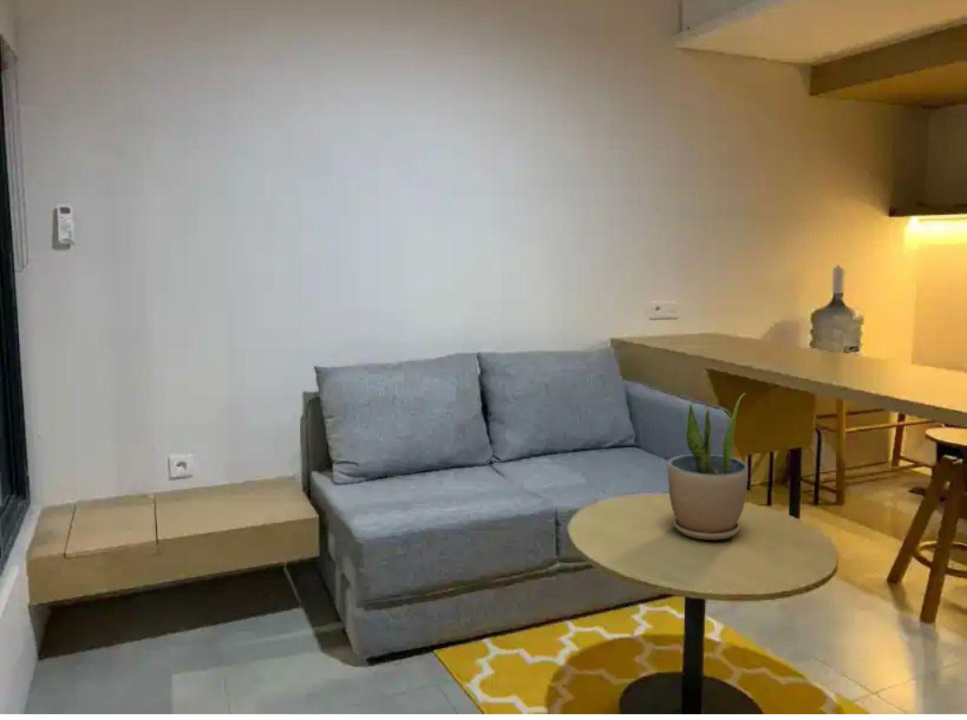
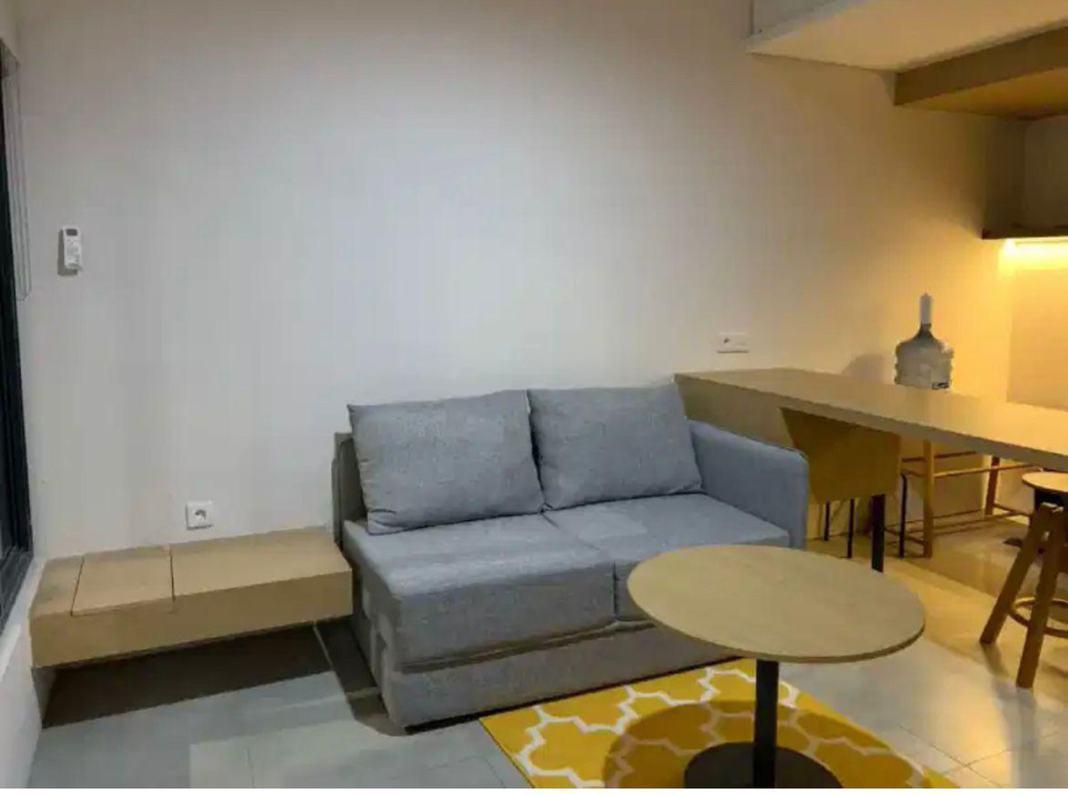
- potted plant (707, 460)
